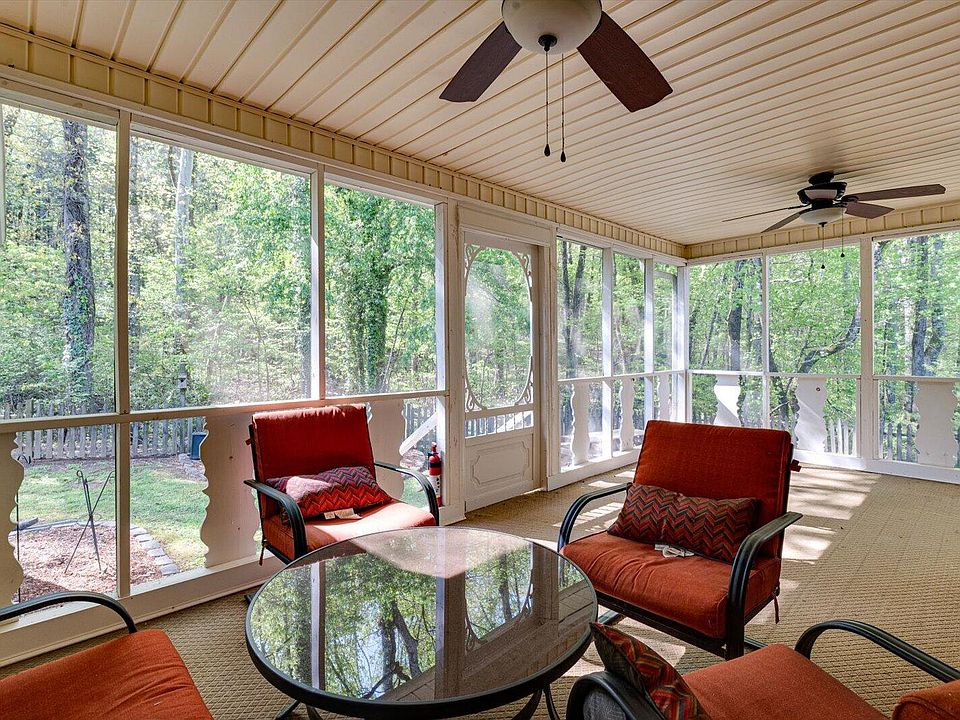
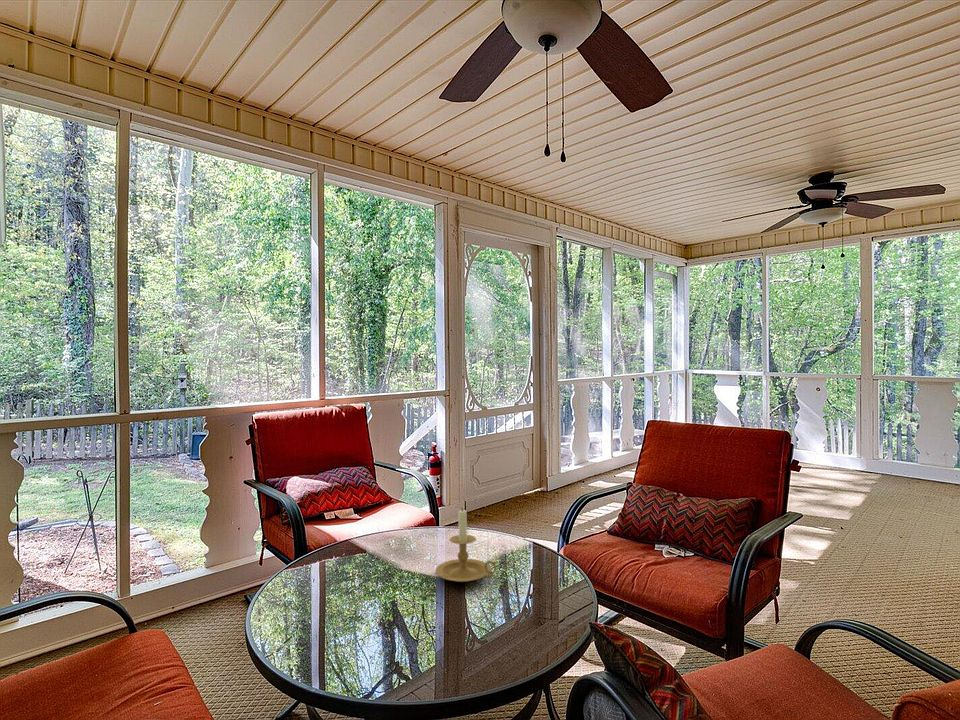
+ candle holder (462, 542)
